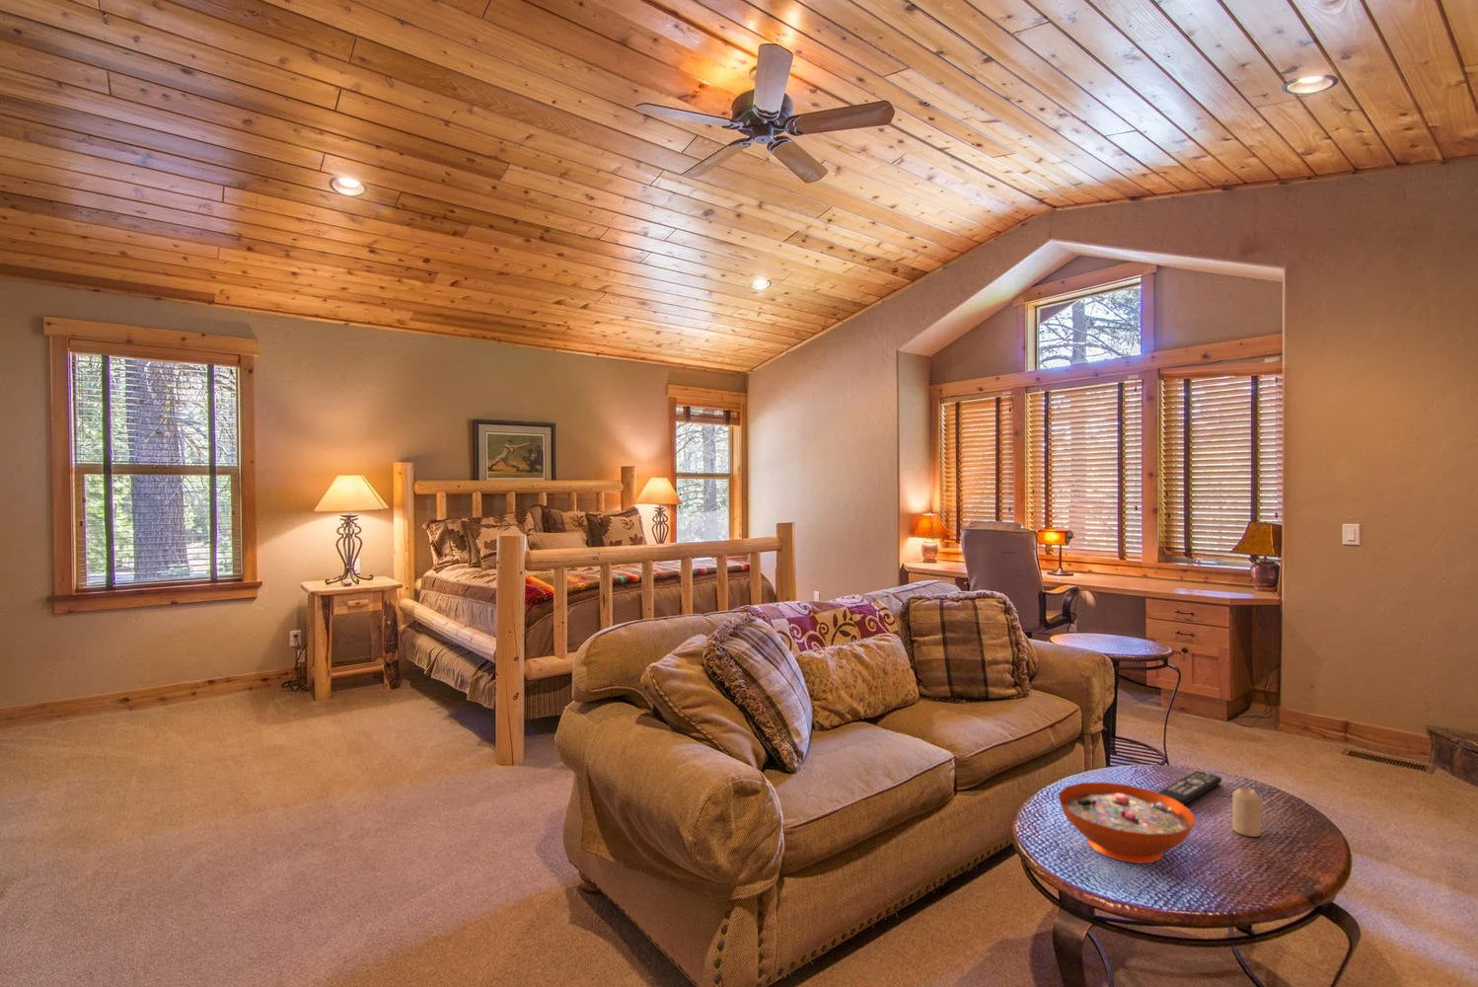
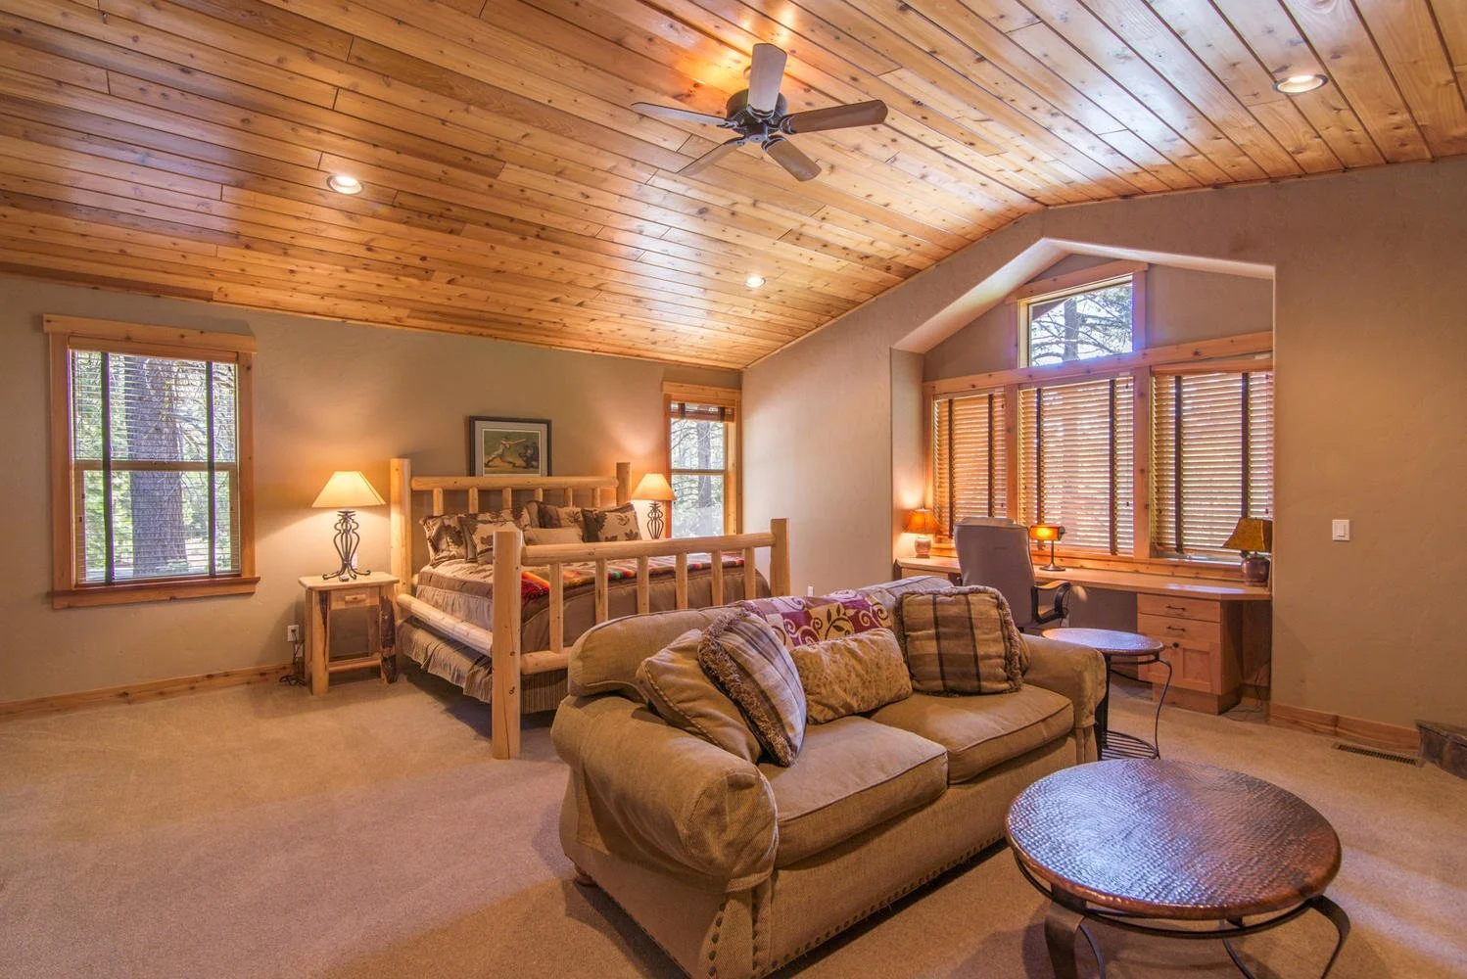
- remote control (1189, 788)
- candle (1246, 811)
- decorative bowl (1123, 825)
